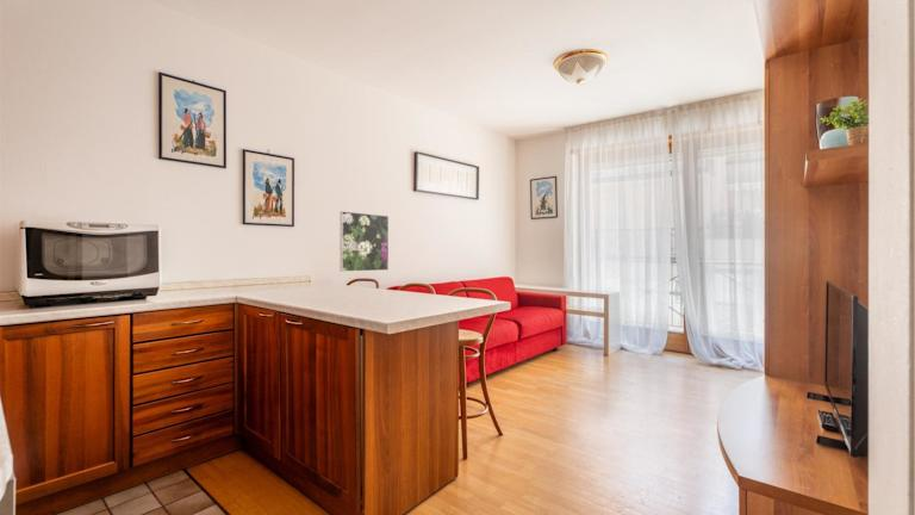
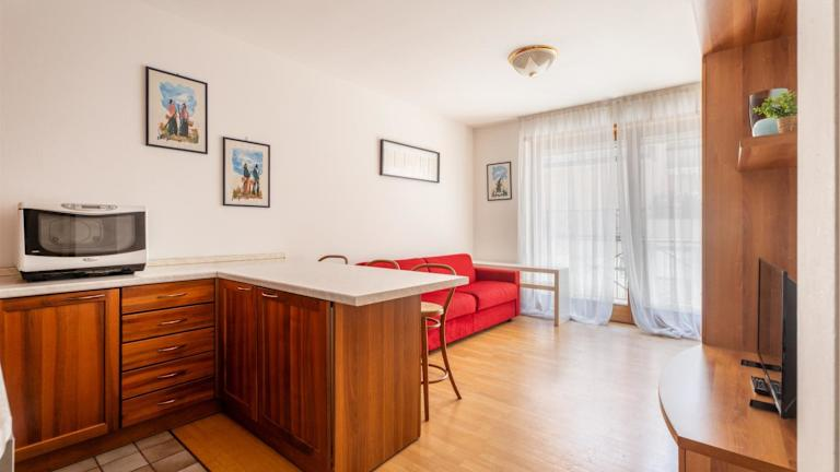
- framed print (365, 242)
